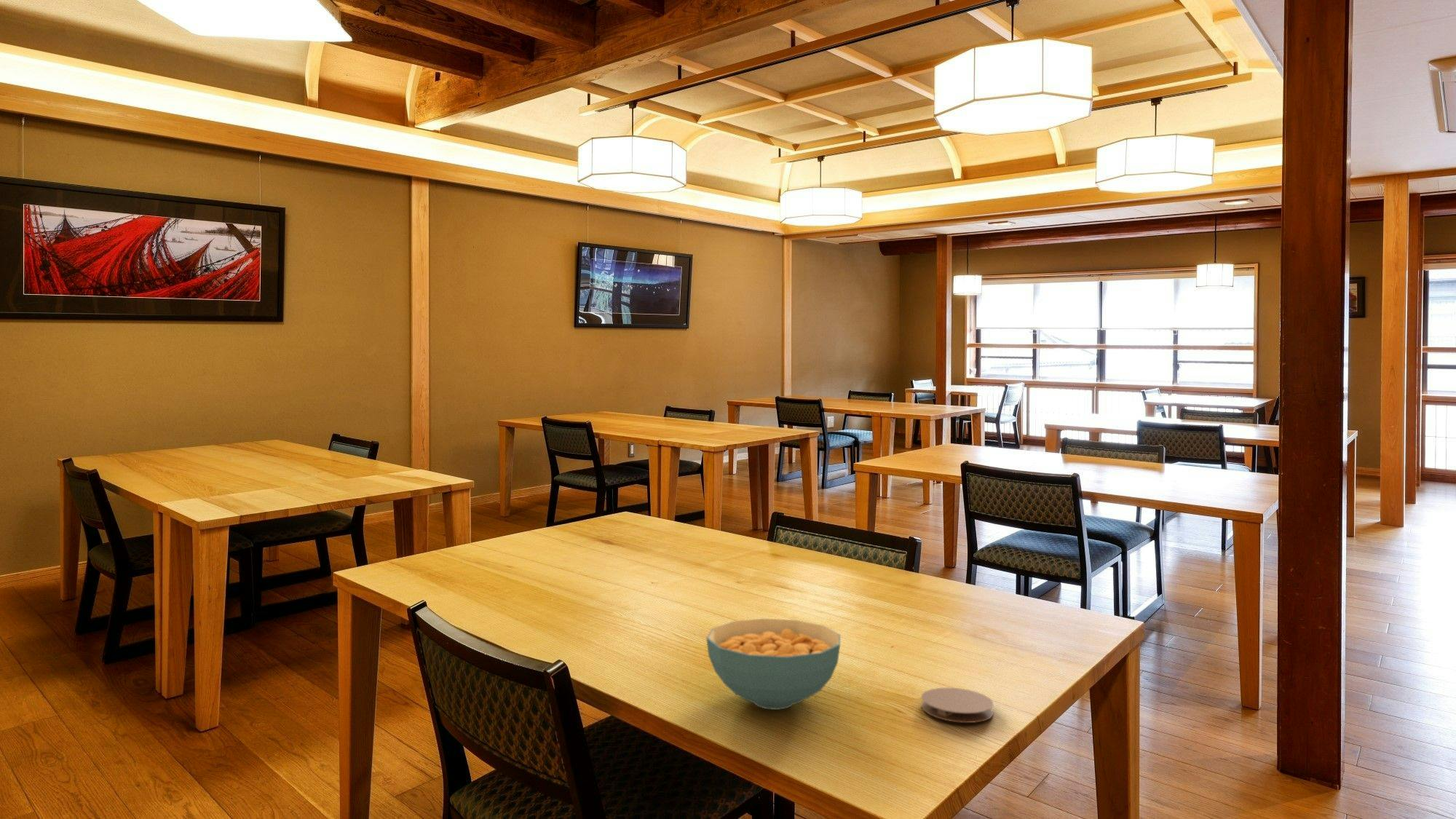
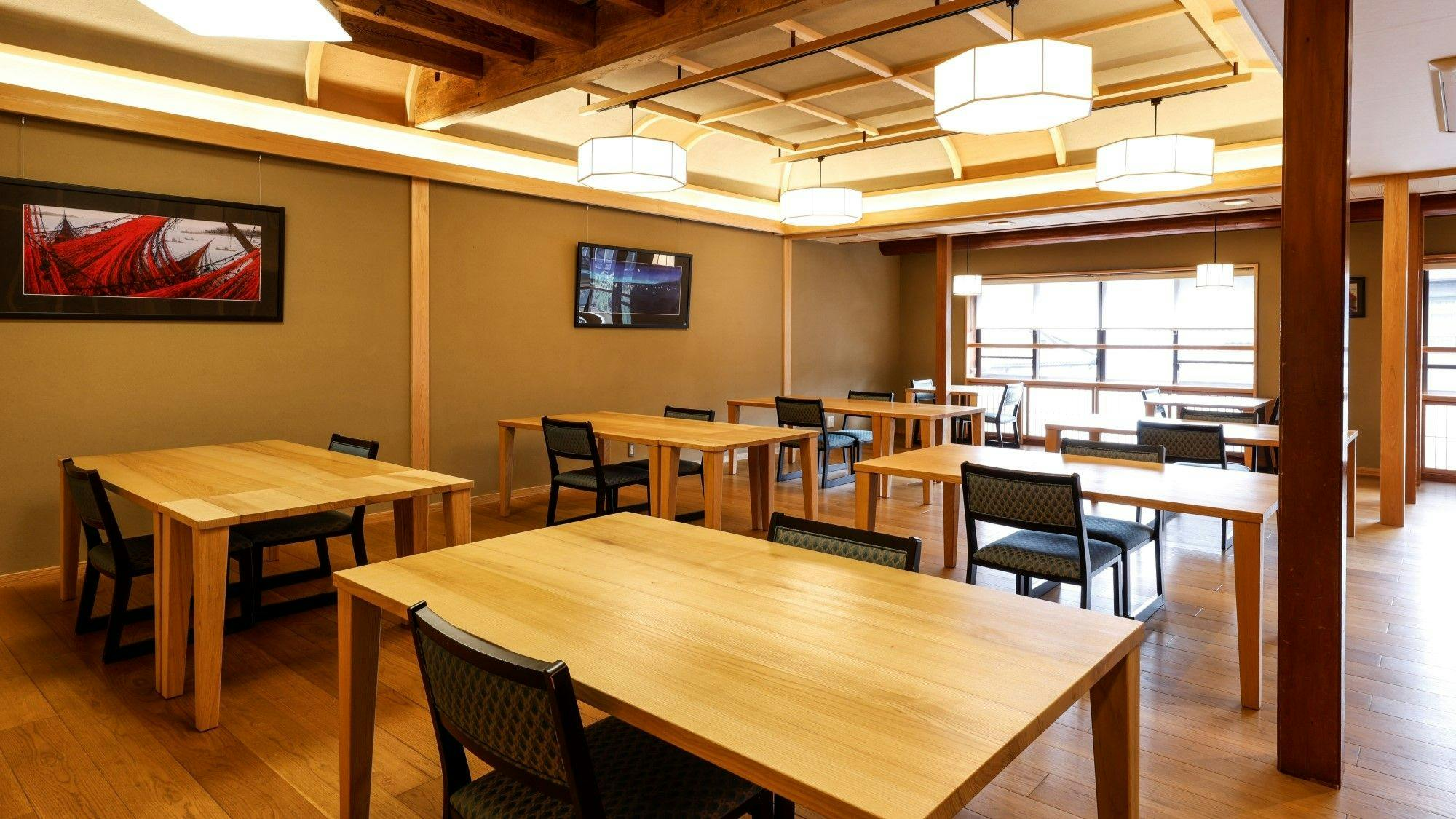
- cereal bowl (773, 669)
- coaster (957, 704)
